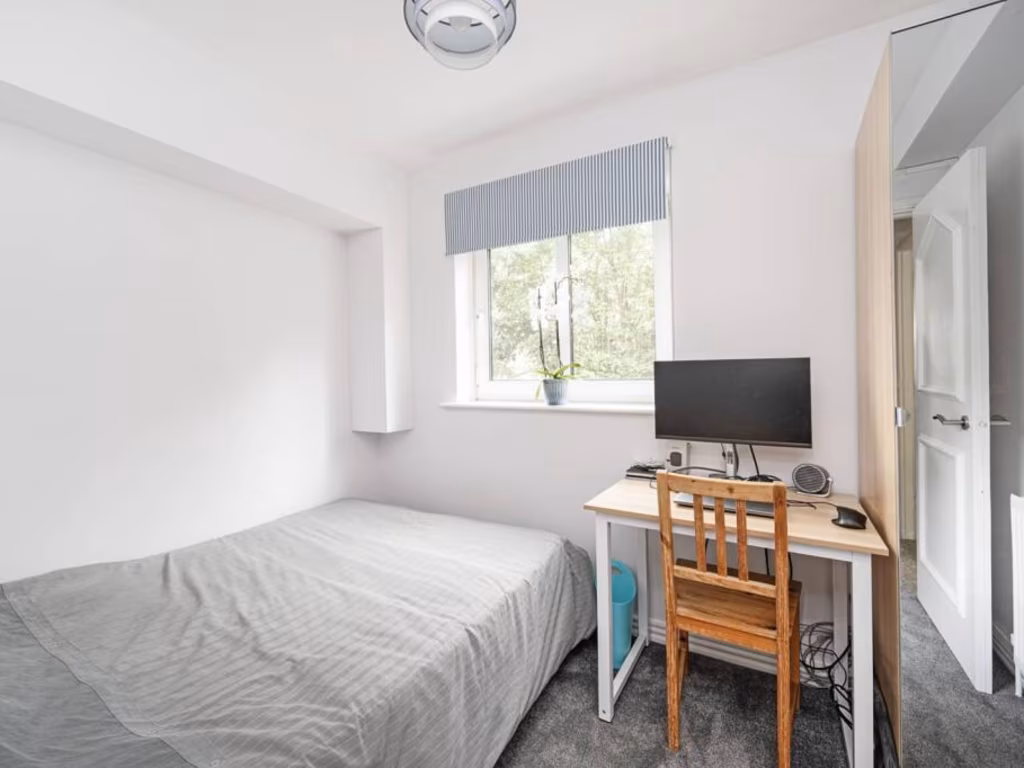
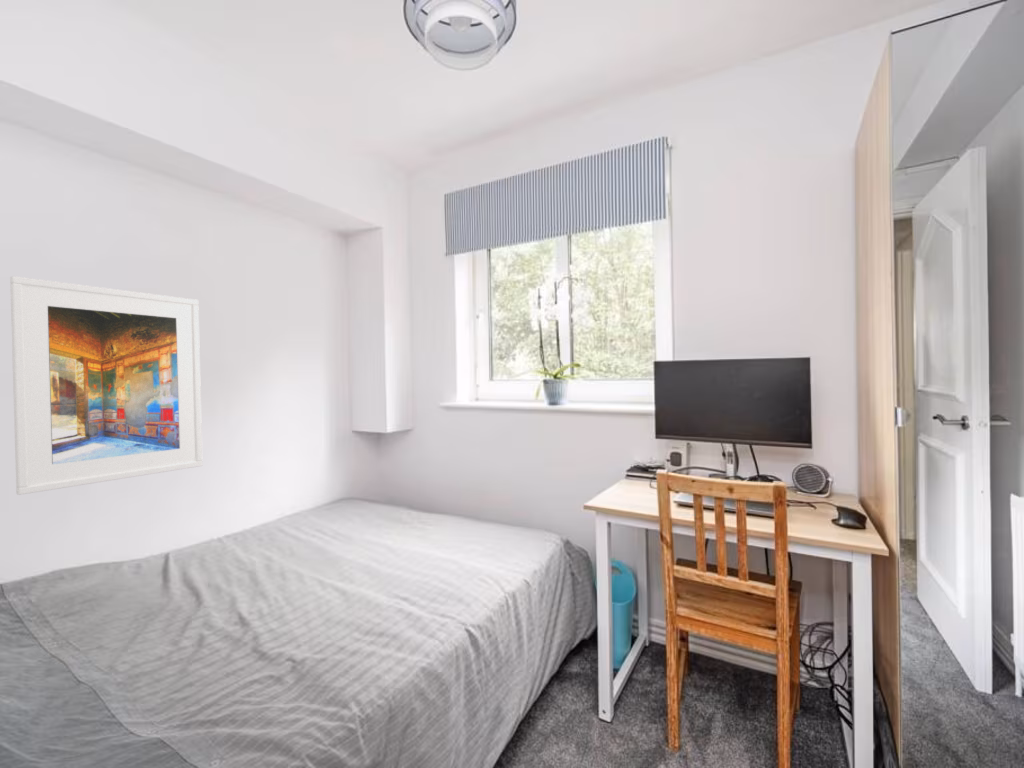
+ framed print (119, 384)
